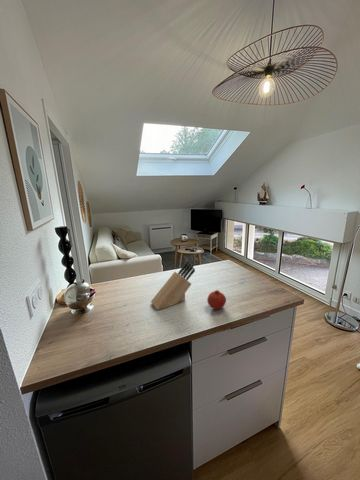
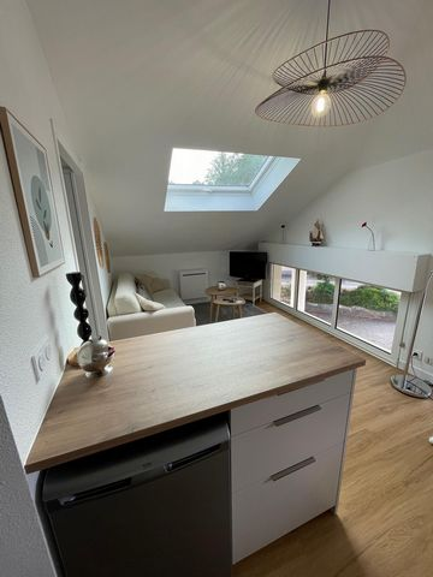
- knife block (174, 283)
- fruit (216, 298)
